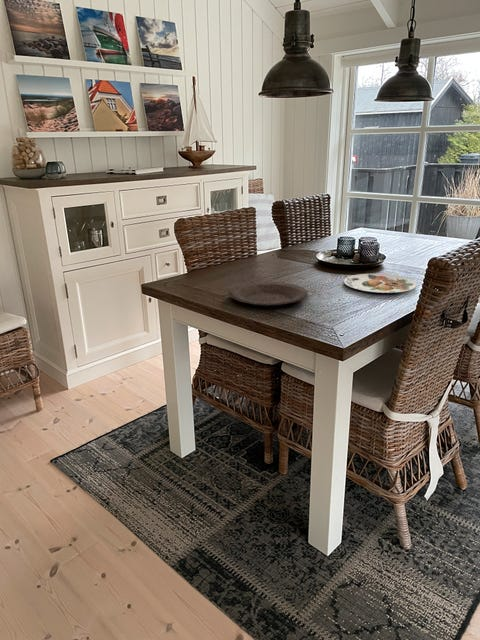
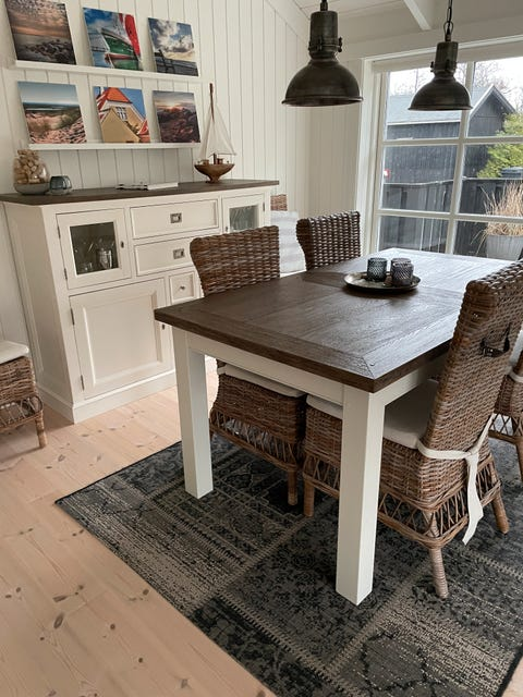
- plate (268, 295)
- plate (379, 283)
